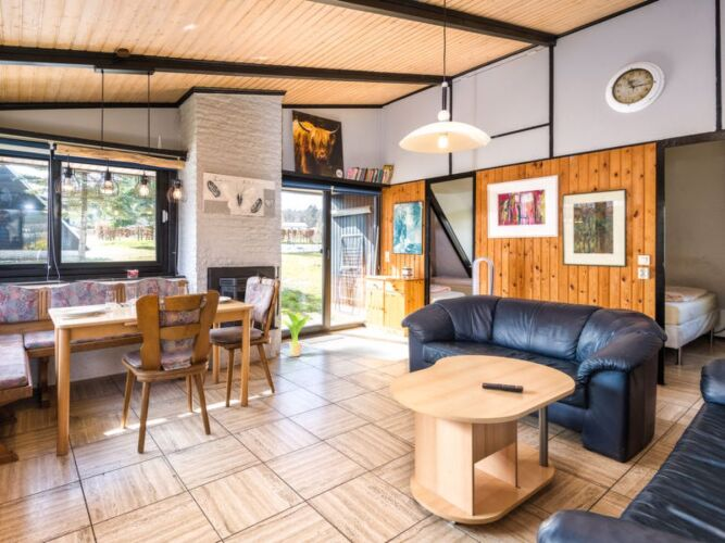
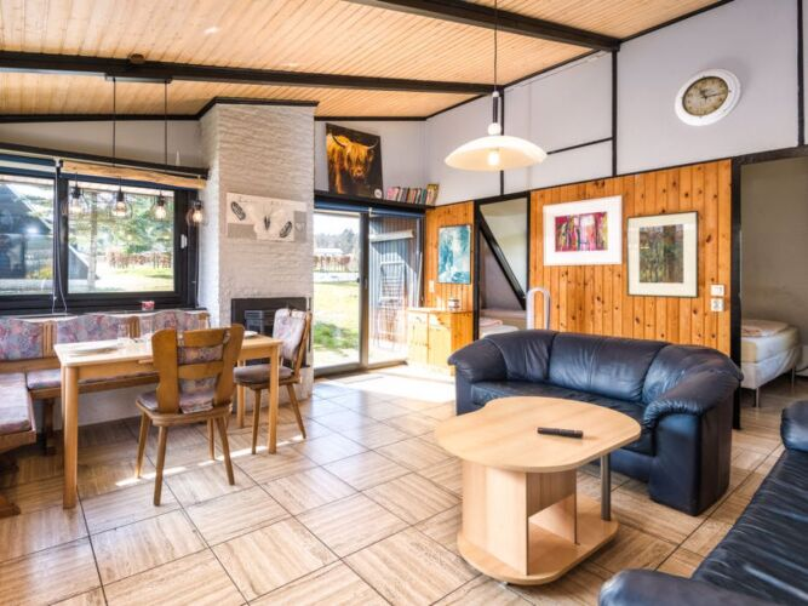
- potted plant (298, 331)
